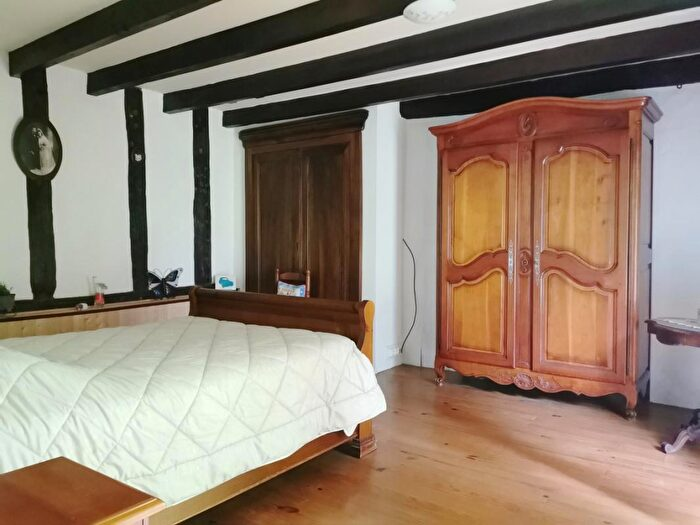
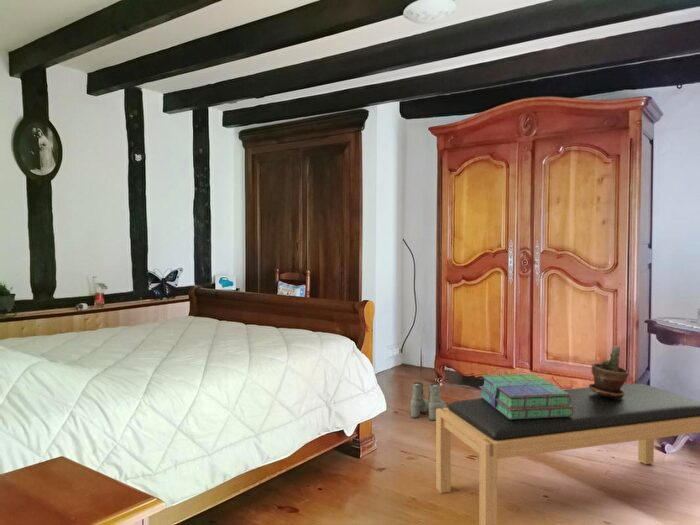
+ stack of books (523, 394)
+ boots (428, 397)
+ potted plant (608, 369)
+ bench (578, 447)
